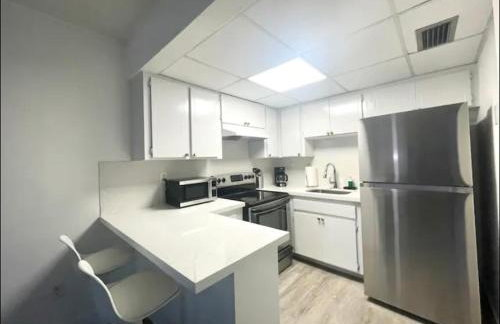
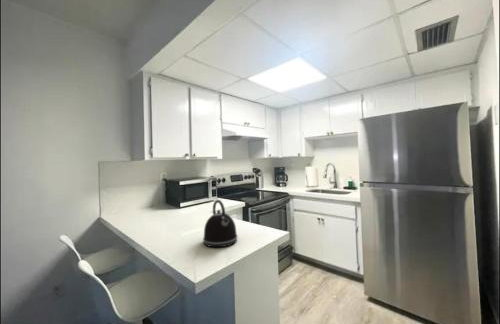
+ kettle (219, 220)
